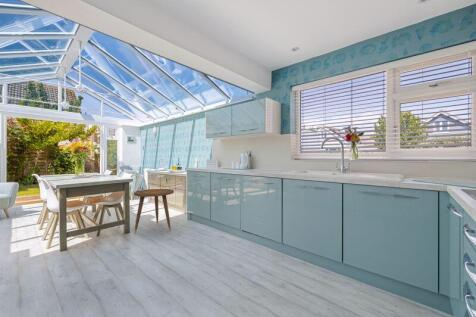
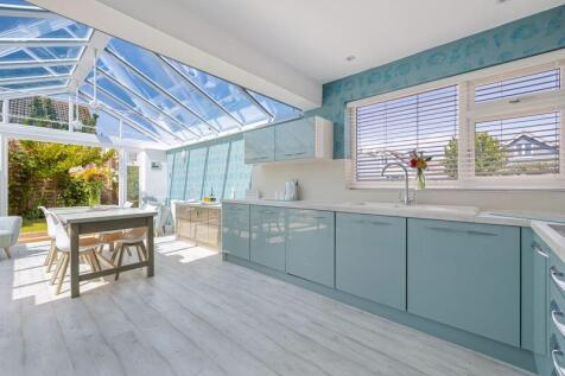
- side table (155, 210)
